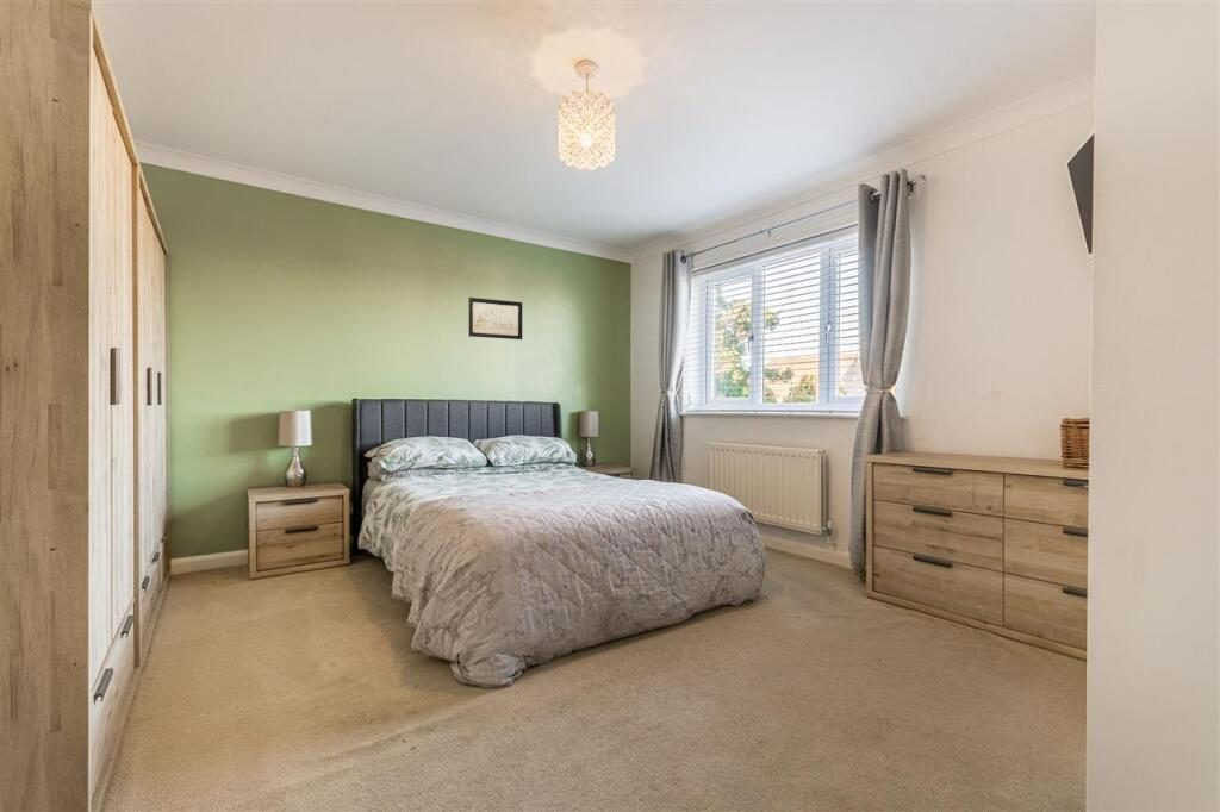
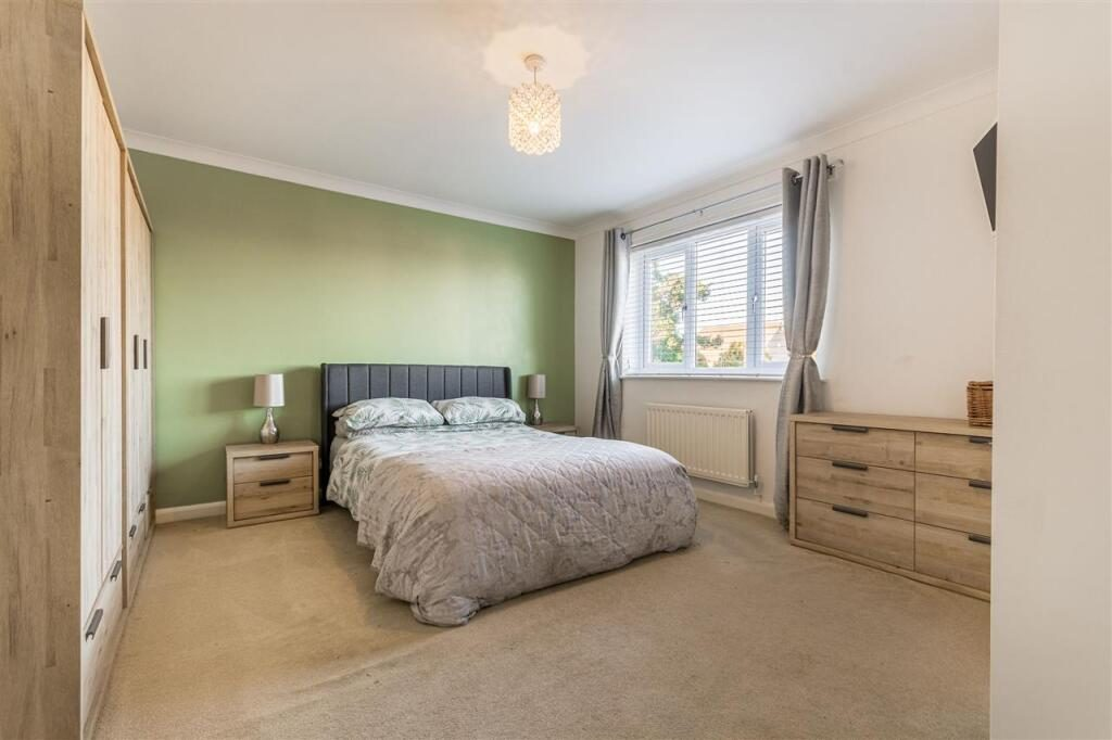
- wall art (496, 318)
